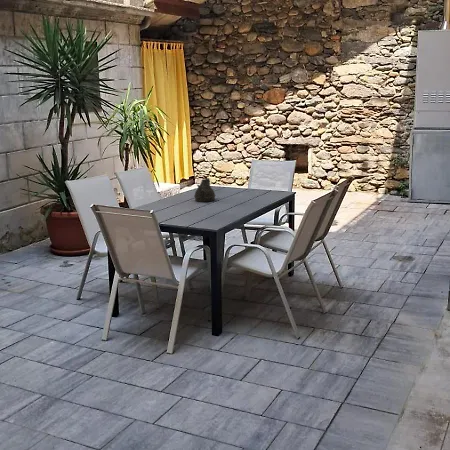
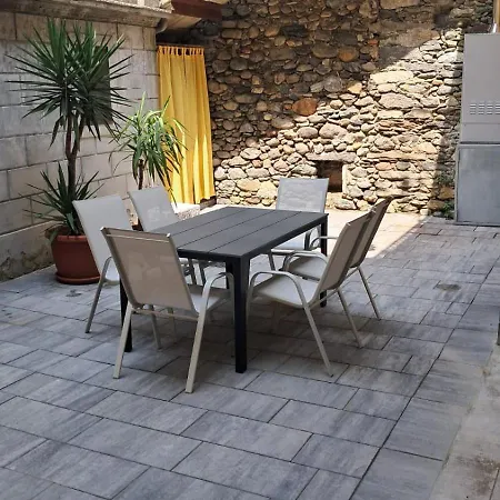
- teapot (203, 190)
